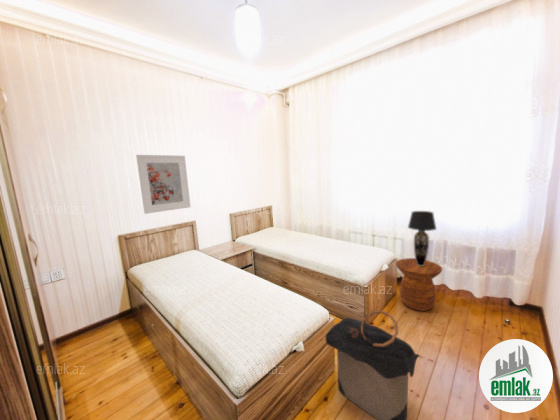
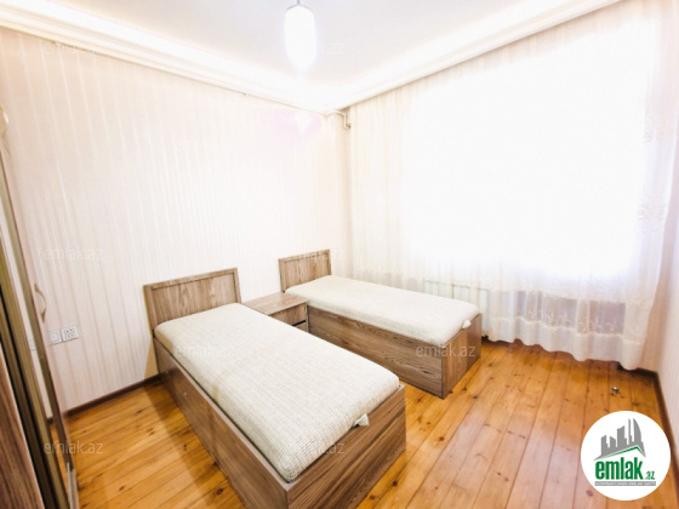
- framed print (165, 183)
- laundry hamper (367, 357)
- table lamp (421, 239)
- side table (417, 284)
